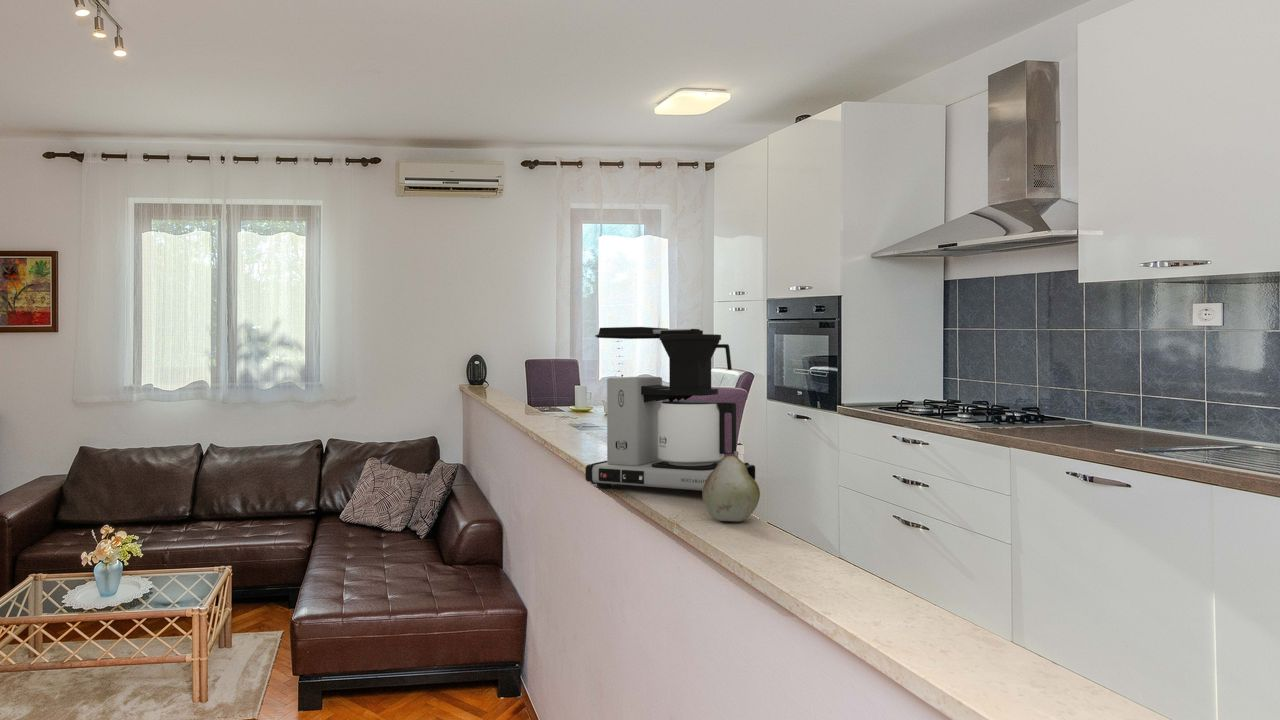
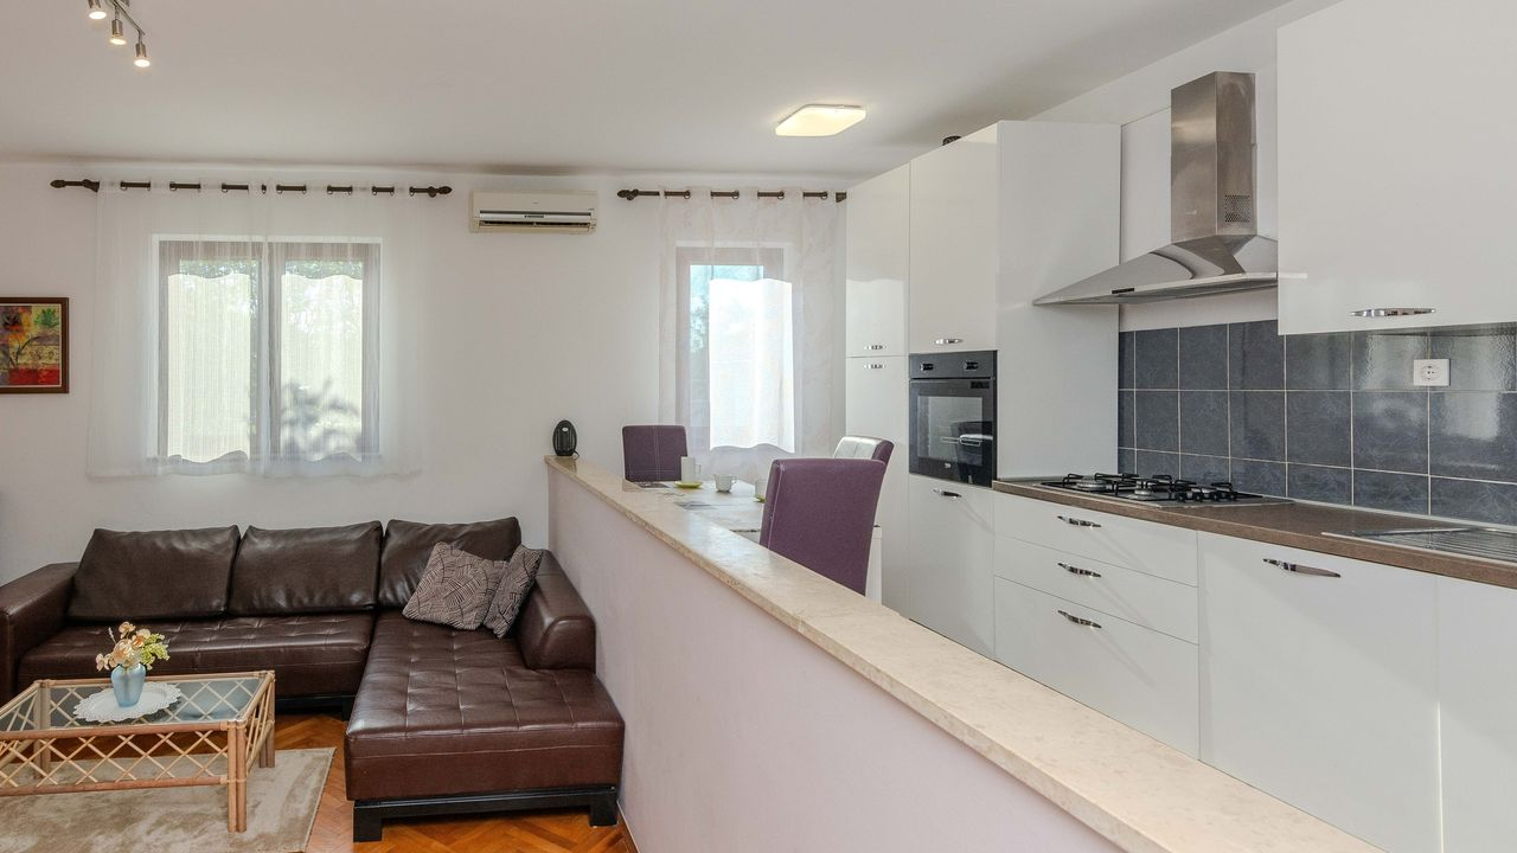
- coffee maker (670, 407)
- fruit (731, 486)
